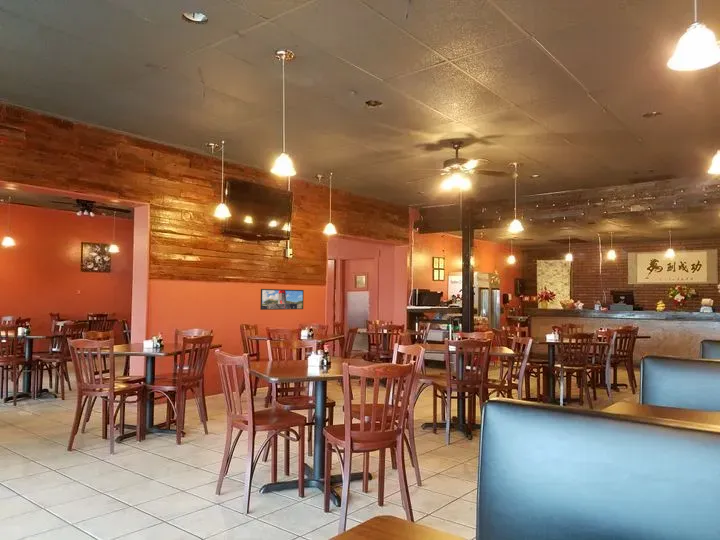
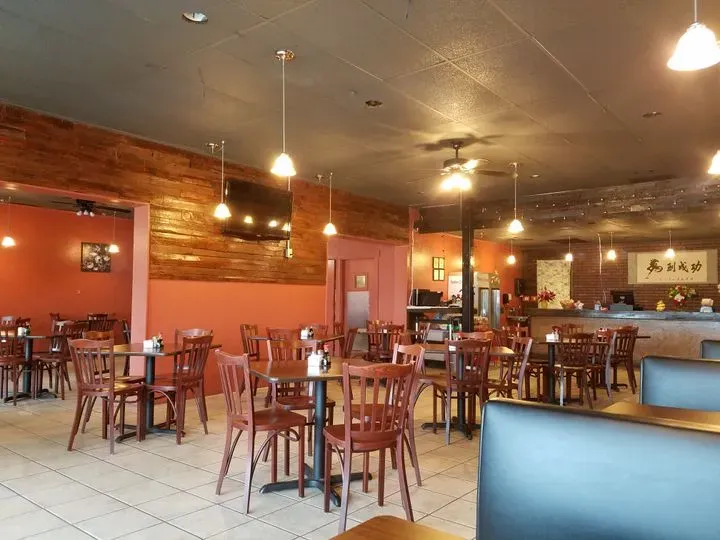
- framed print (282, 299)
